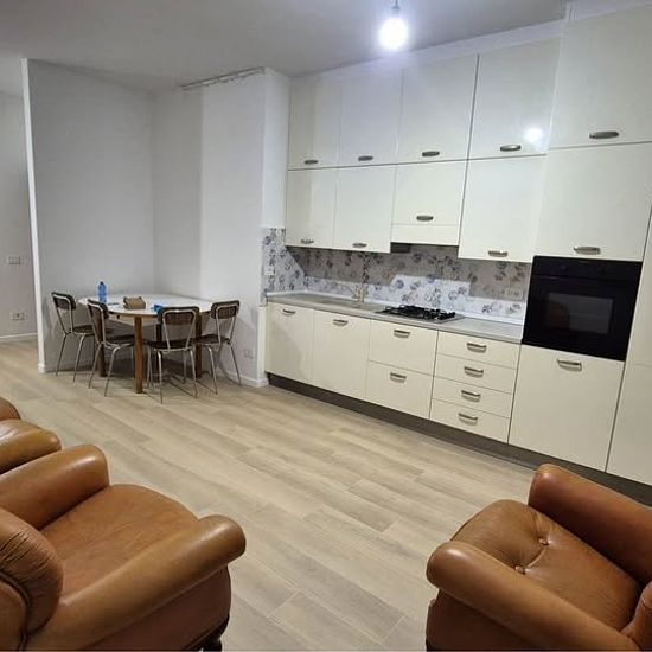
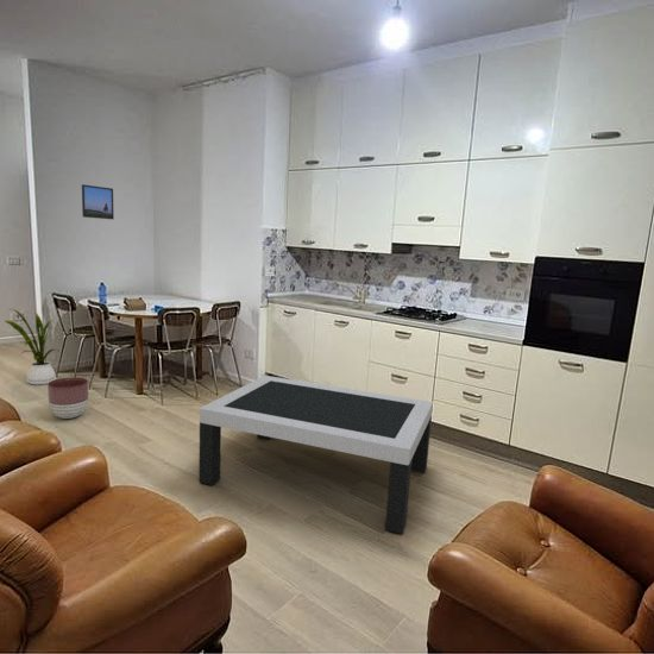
+ coffee table (321, 440)
+ planter (68, 398)
+ house plant (36, 345)
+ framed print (98, 202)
